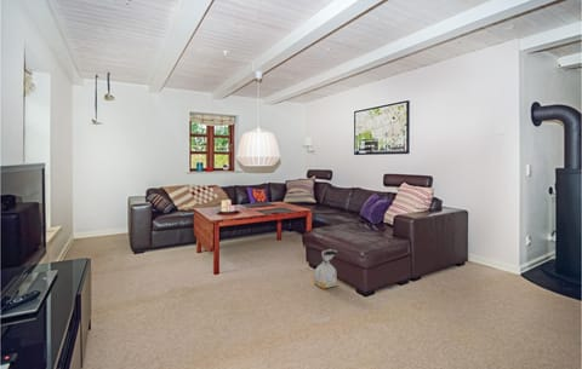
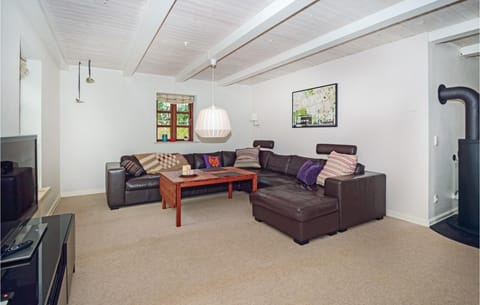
- bag (326, 266)
